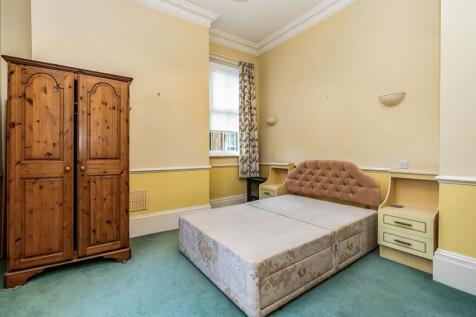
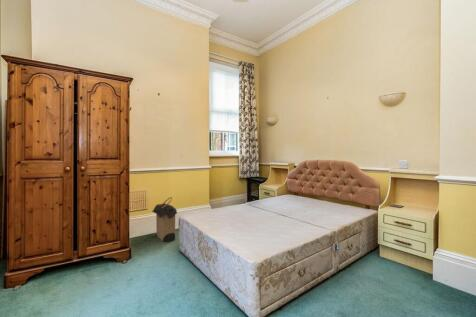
+ laundry hamper (164, 217)
